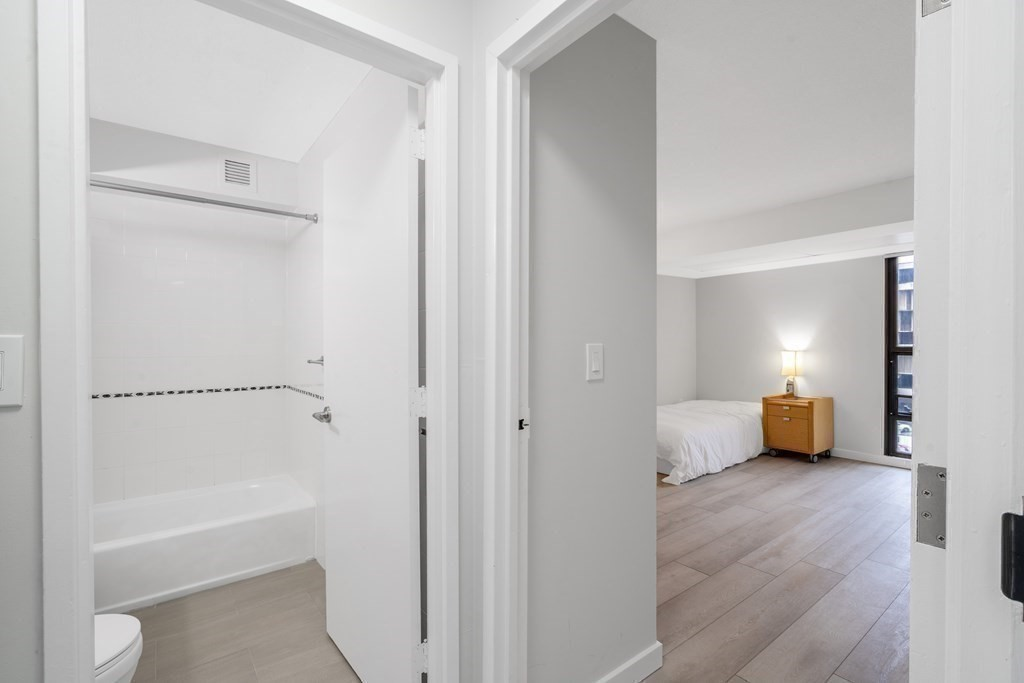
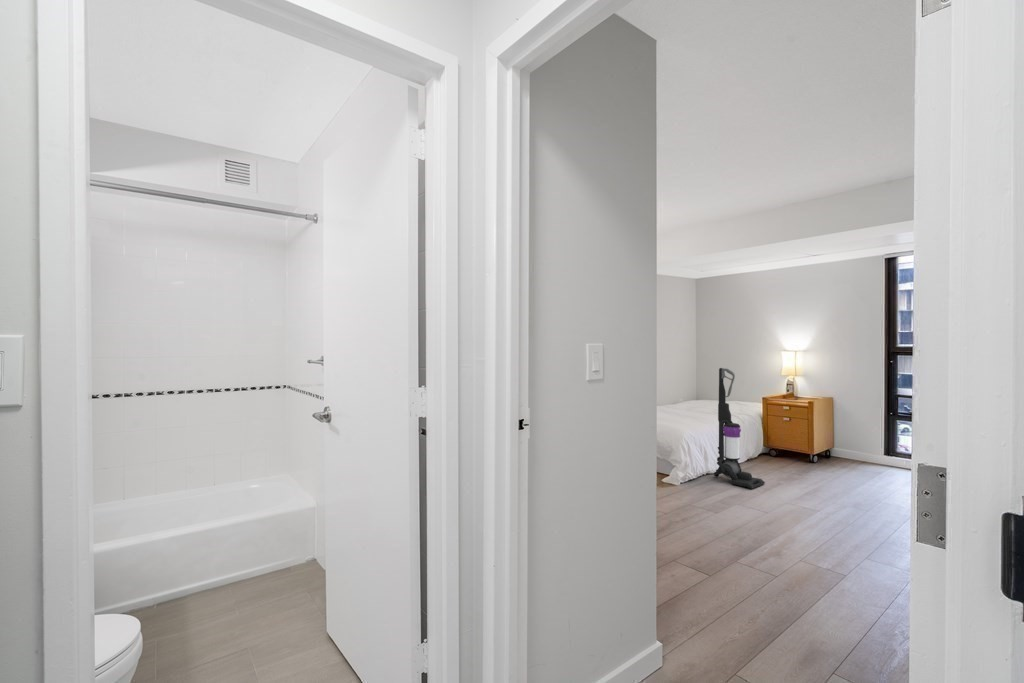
+ vacuum cleaner (735, 425)
